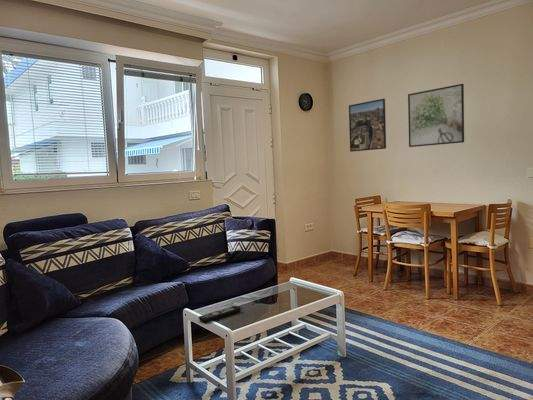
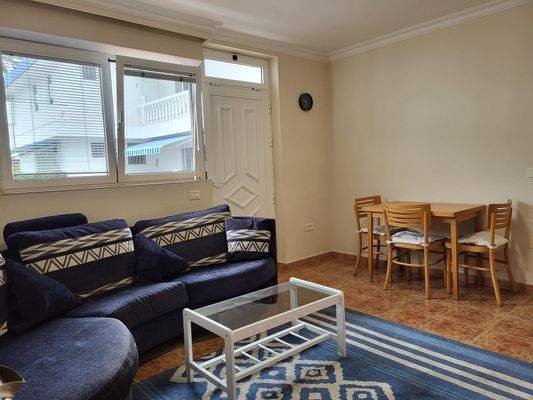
- remote control (220, 313)
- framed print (366, 126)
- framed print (434, 117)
